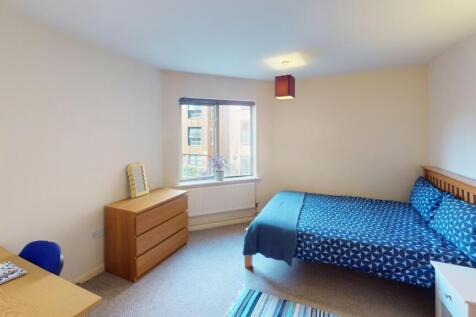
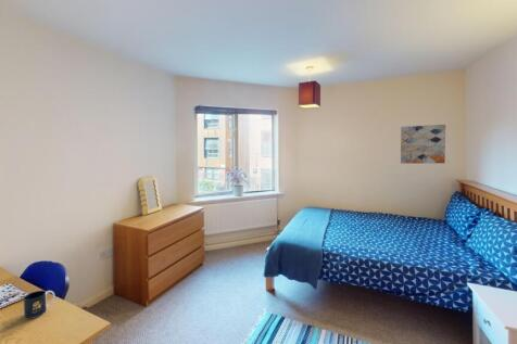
+ mug (40, 302)
+ wall art (421, 144)
